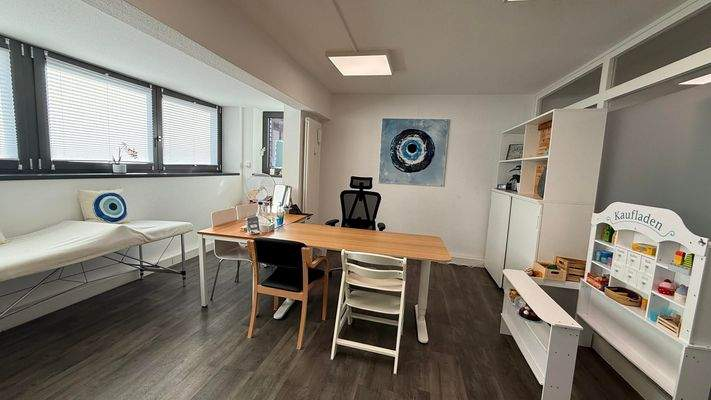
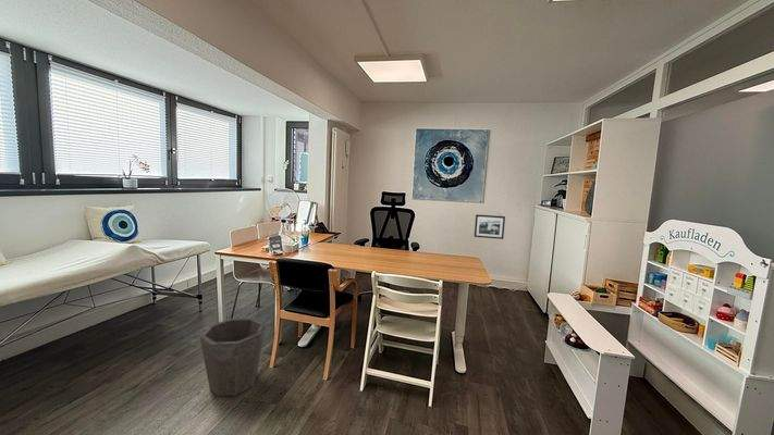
+ picture frame (489, 226)
+ waste bin (234, 356)
